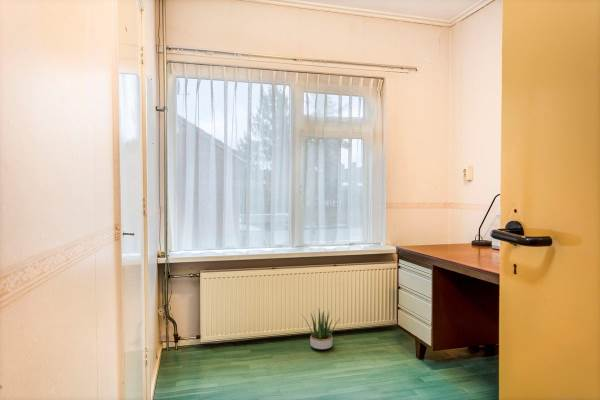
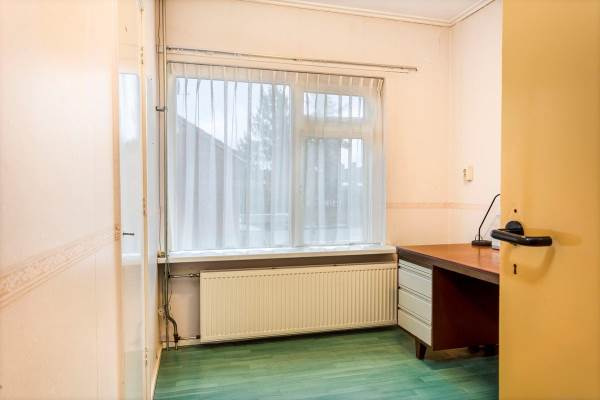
- potted plant (321, 328)
